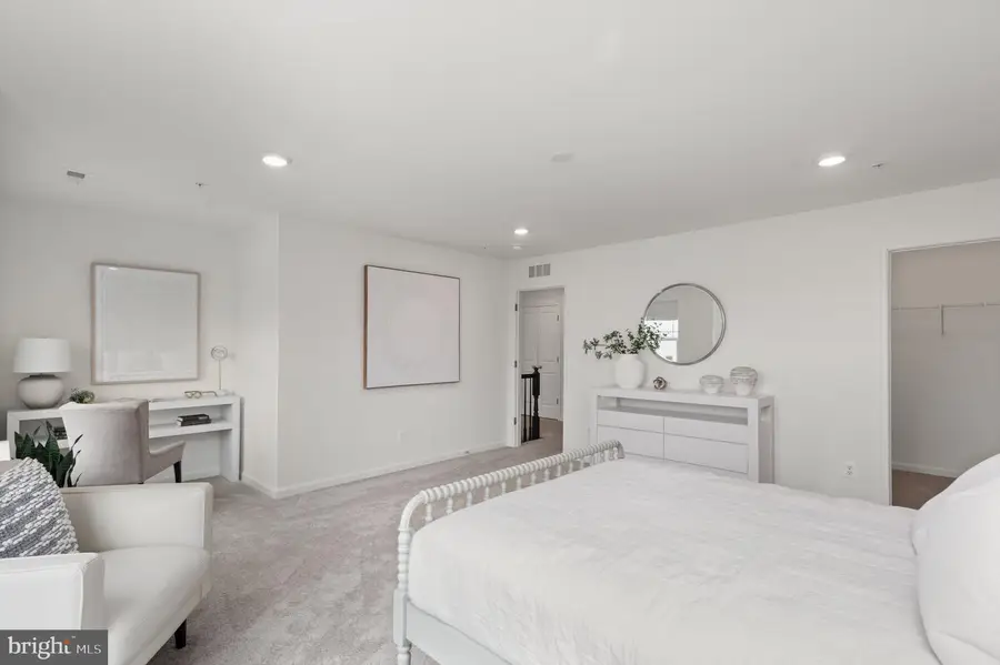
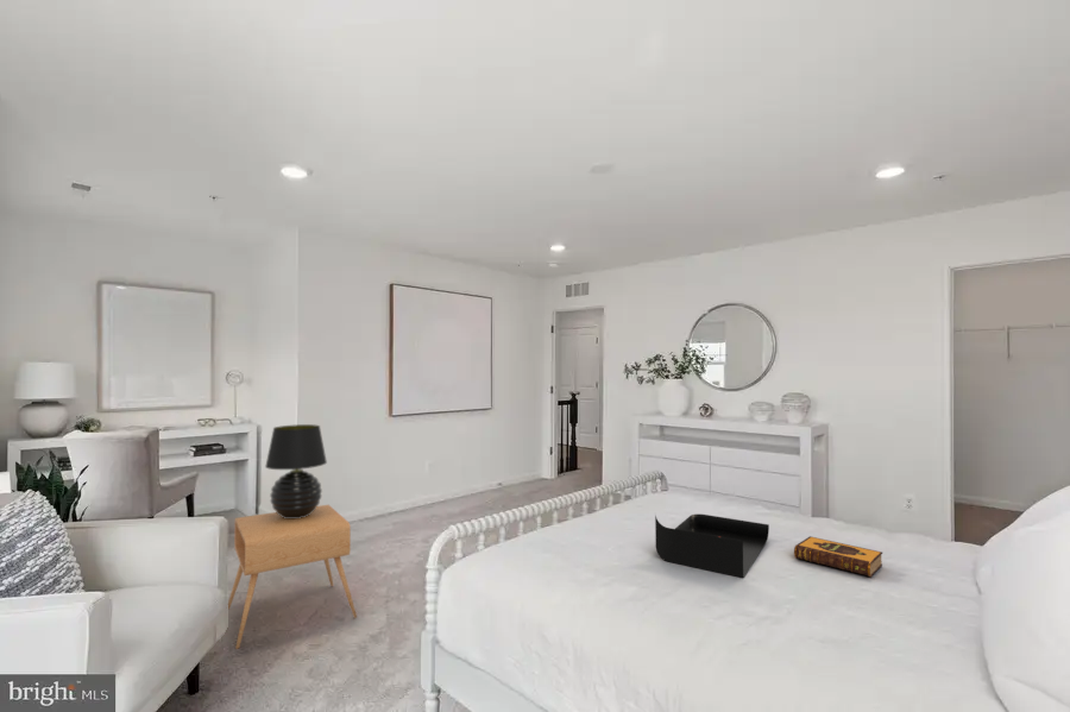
+ side table (290, 566)
+ table lamp (296, 471)
+ hardback book (837, 555)
+ tray (715, 527)
